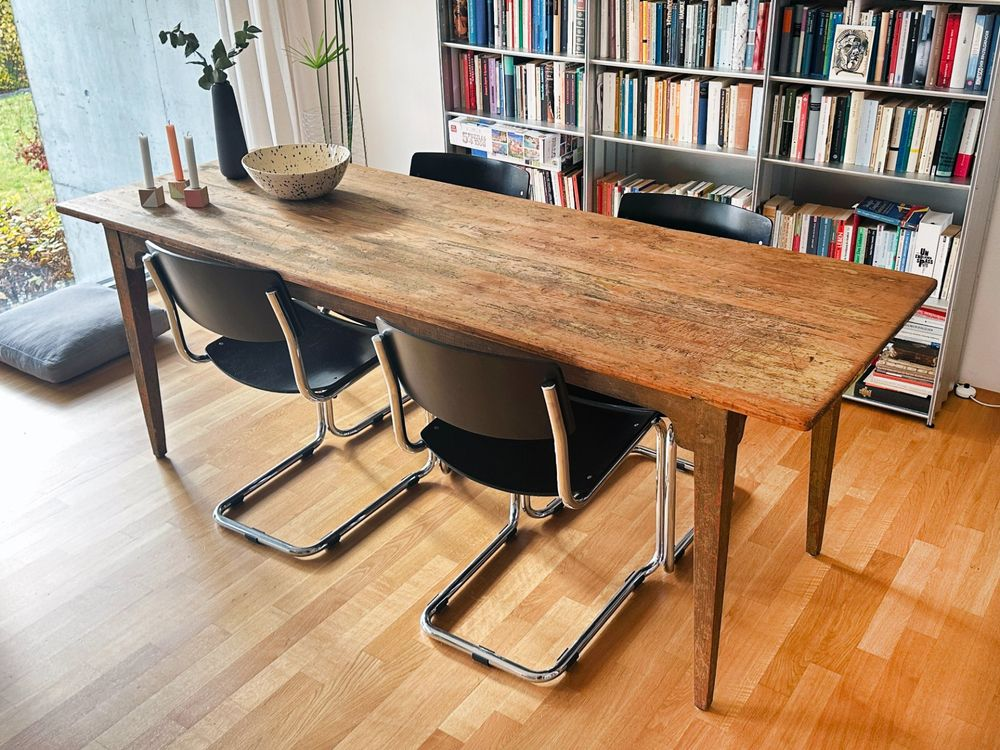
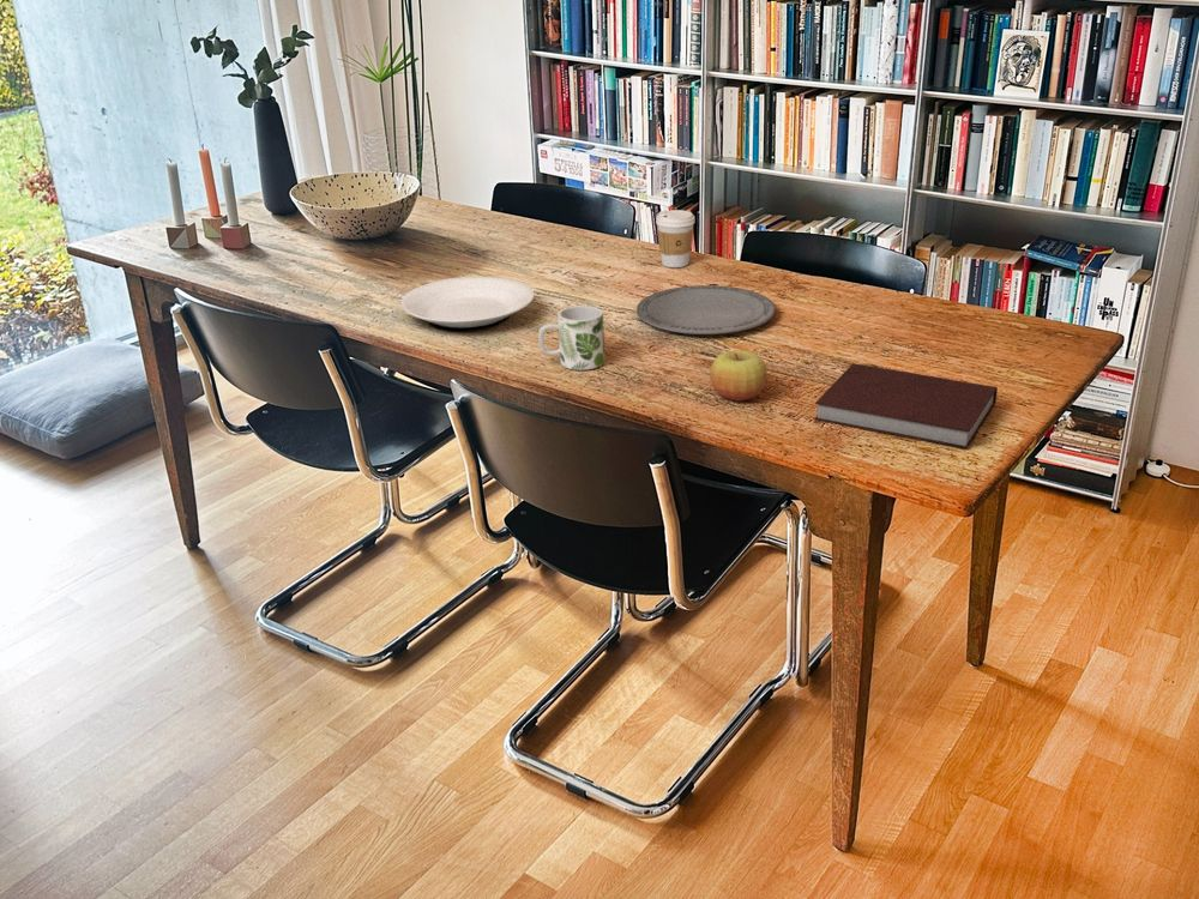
+ mug (571, 338)
+ plate (705, 310)
+ apple (737, 373)
+ plate (468, 307)
+ notebook (906, 403)
+ coffee cup (675, 237)
